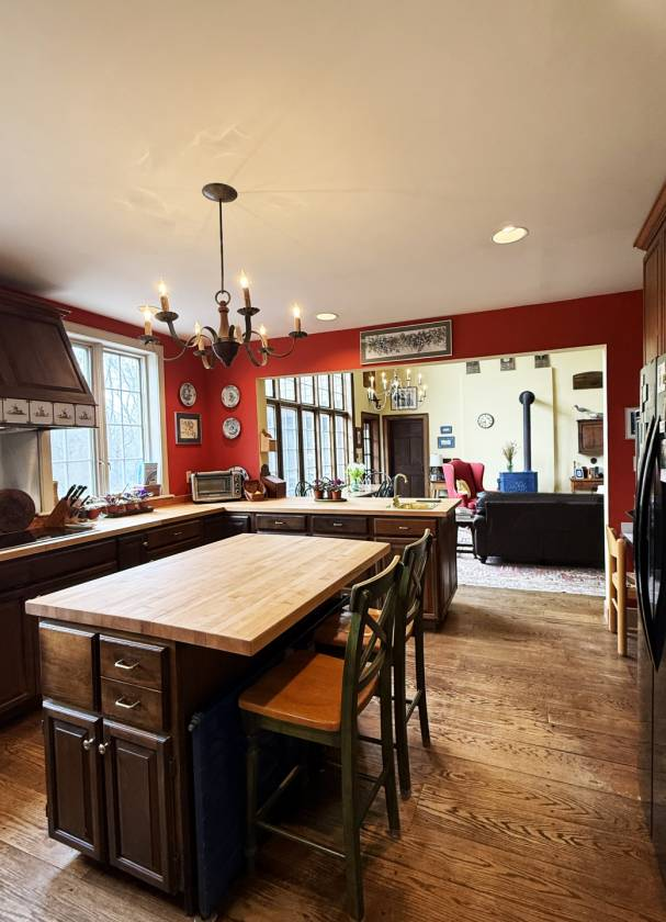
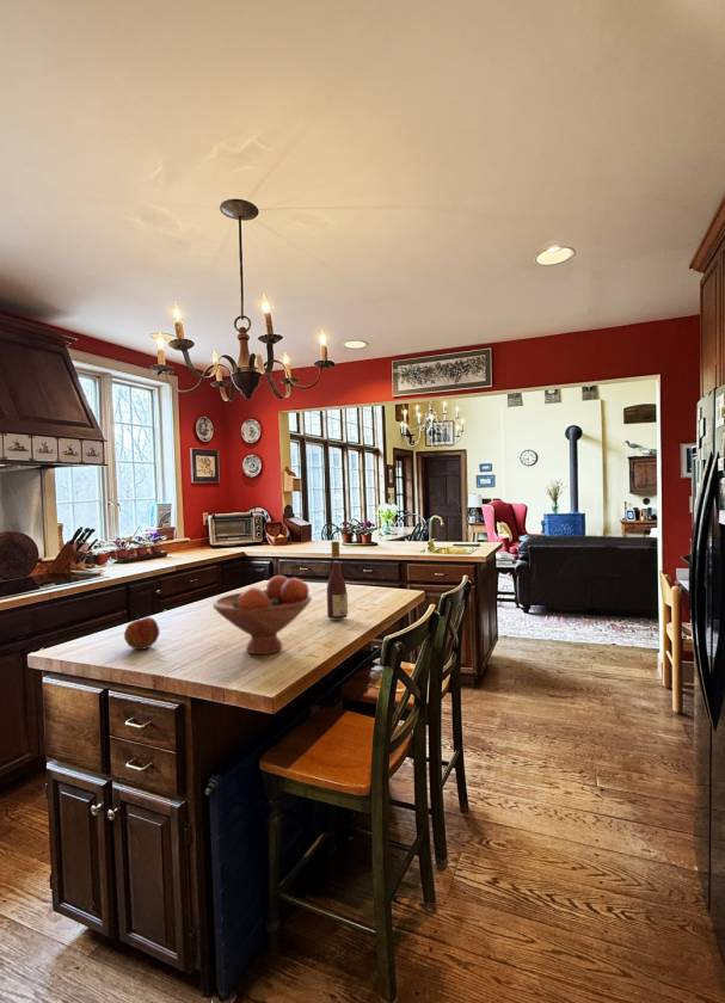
+ apple (142, 632)
+ wine bottle (336, 579)
+ fruit bowl (263, 614)
